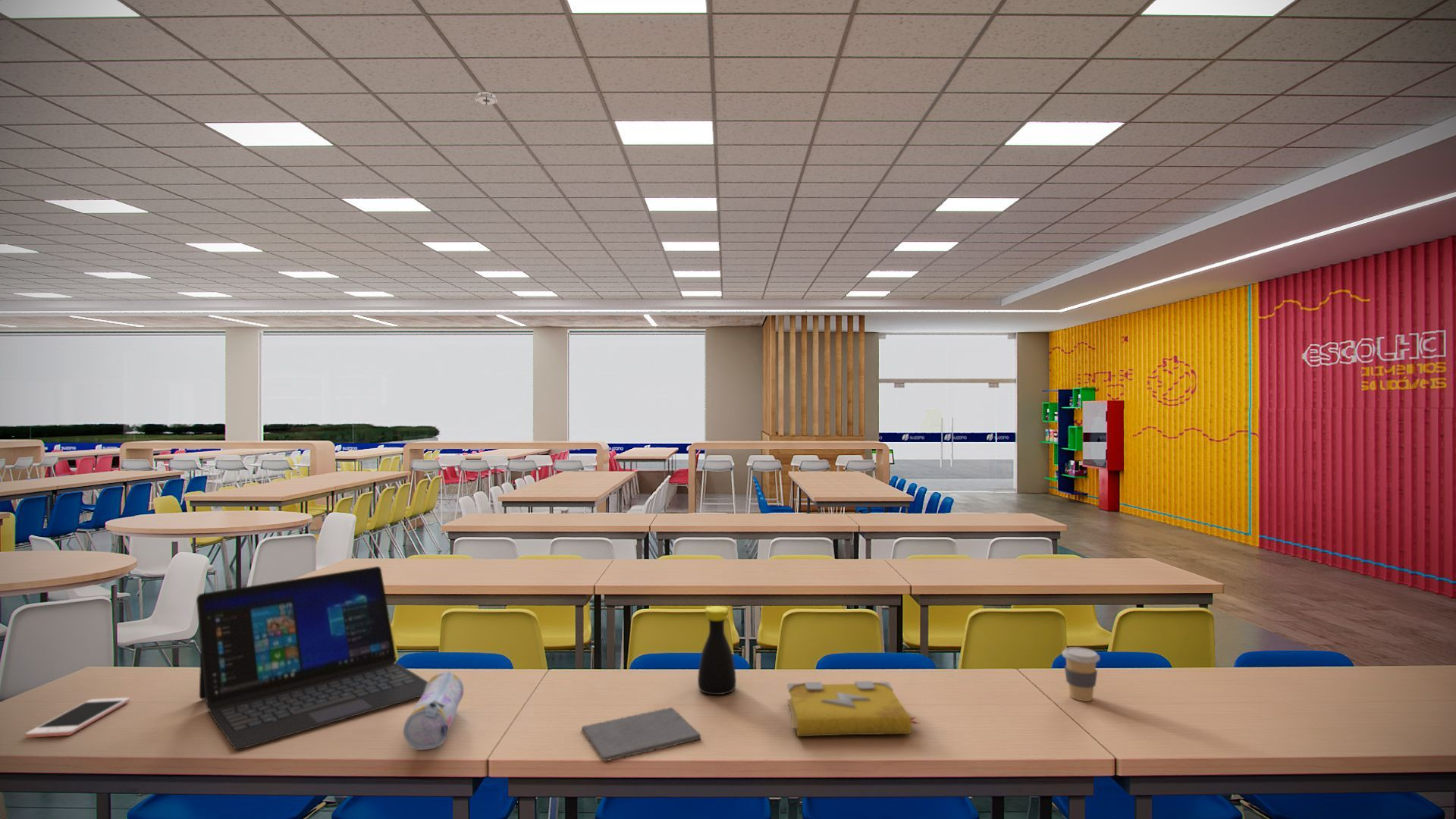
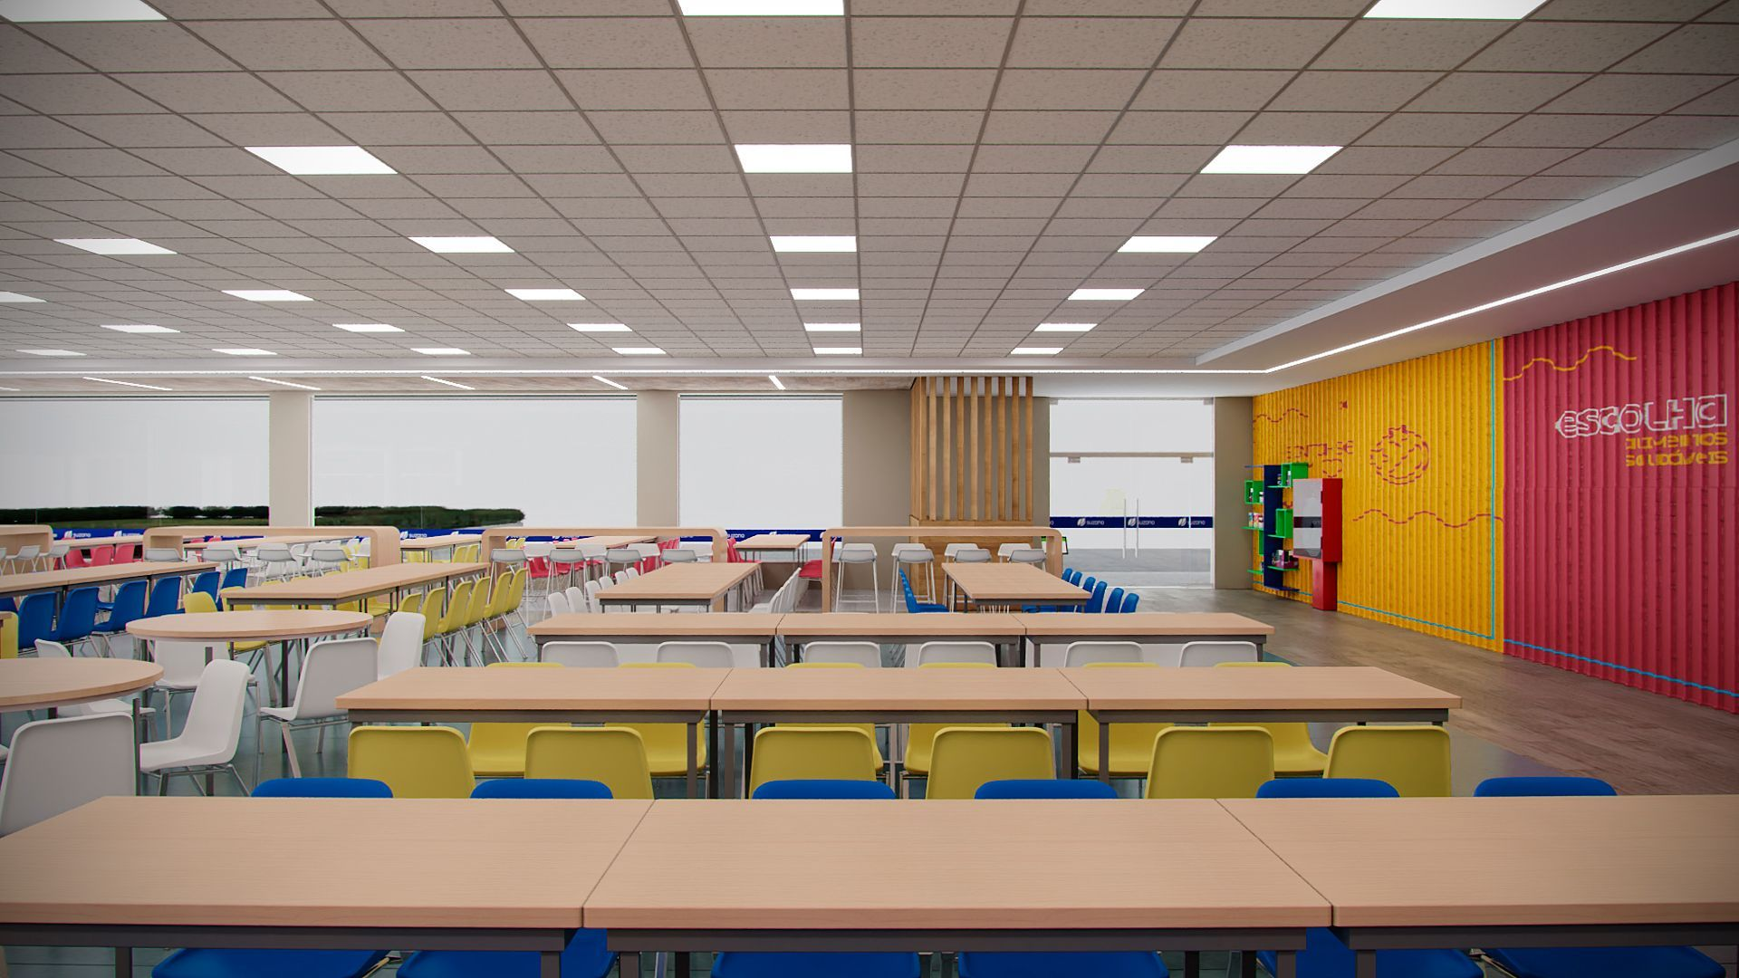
- notepad (640, 733)
- cell phone (80, 716)
- smoke detector (485, 98)
- bottle (717, 648)
- coffee cup (1081, 674)
- pencil case (435, 708)
- laptop (319, 642)
- spell book (850, 708)
